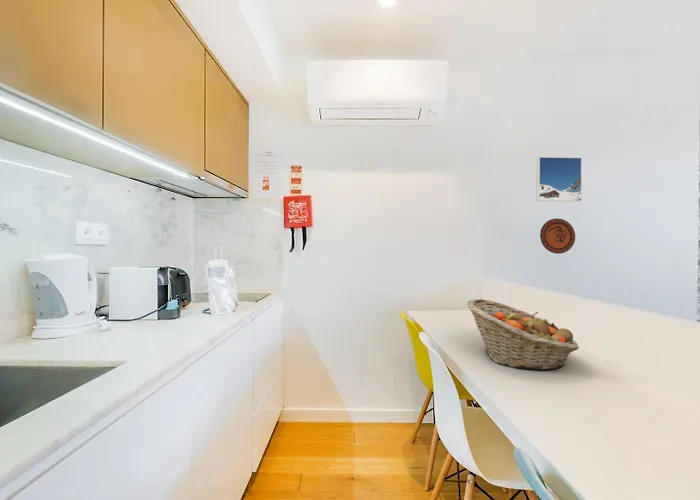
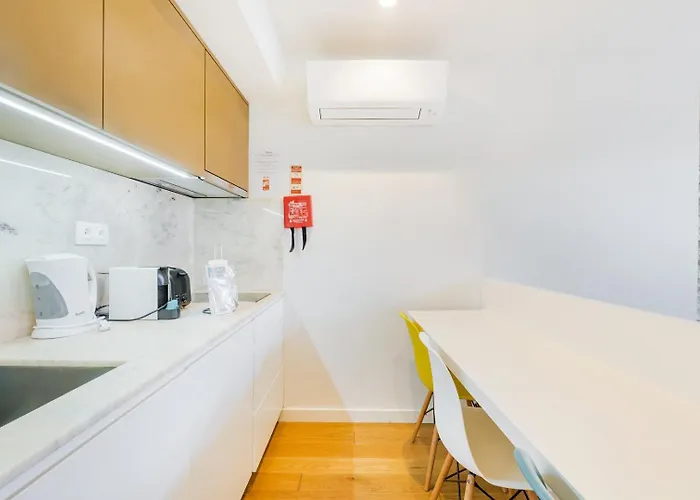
- decorative plate (557, 236)
- fruit basket (518, 330)
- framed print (559, 179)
